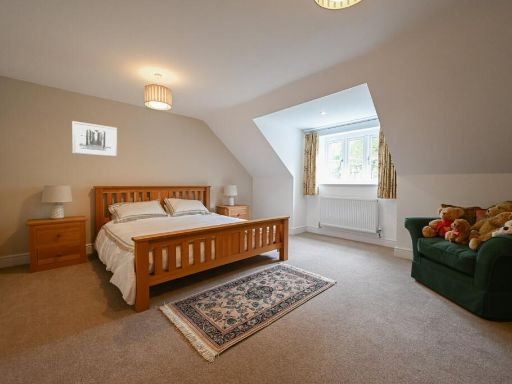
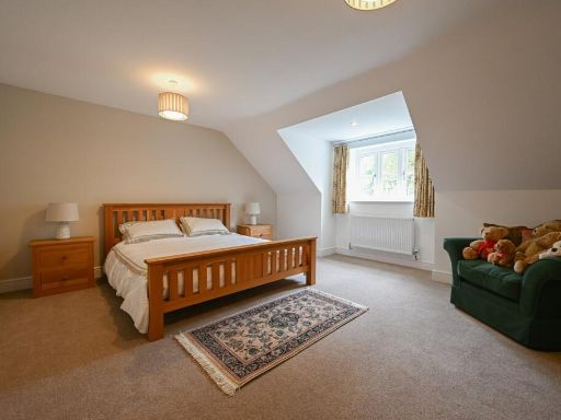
- wall art (95, 140)
